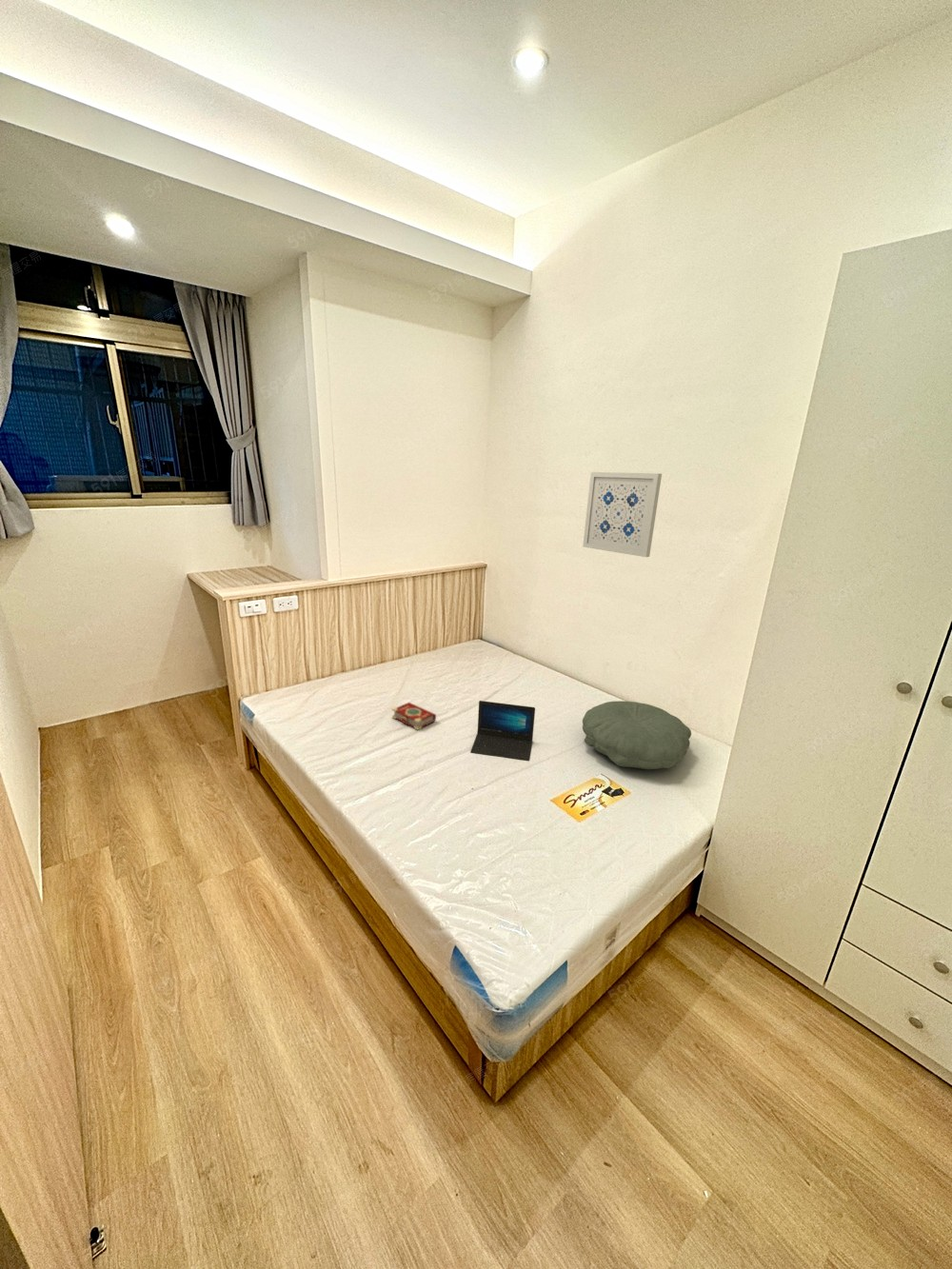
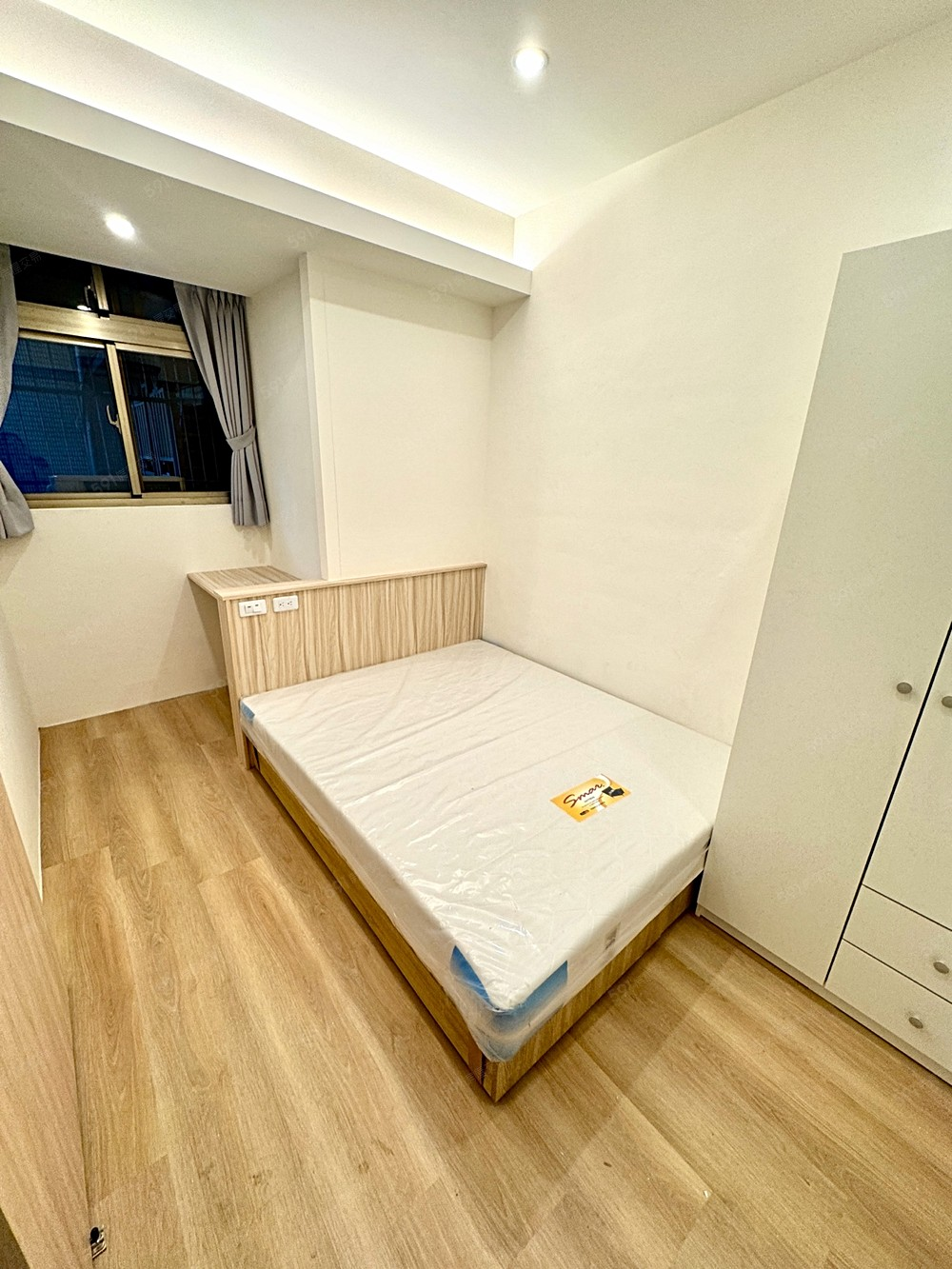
- wall art (619, 513)
- book (411, 713)
- pillow (633, 731)
- laptop (503, 729)
